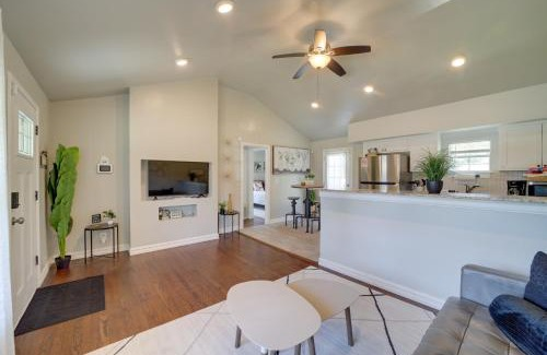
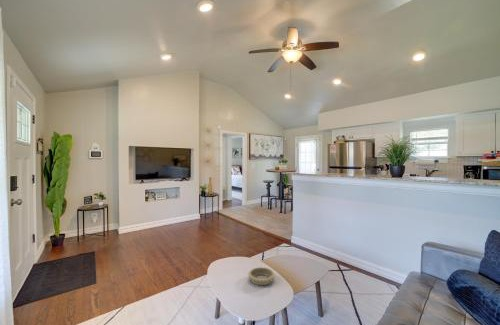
+ decorative bowl (261, 274)
